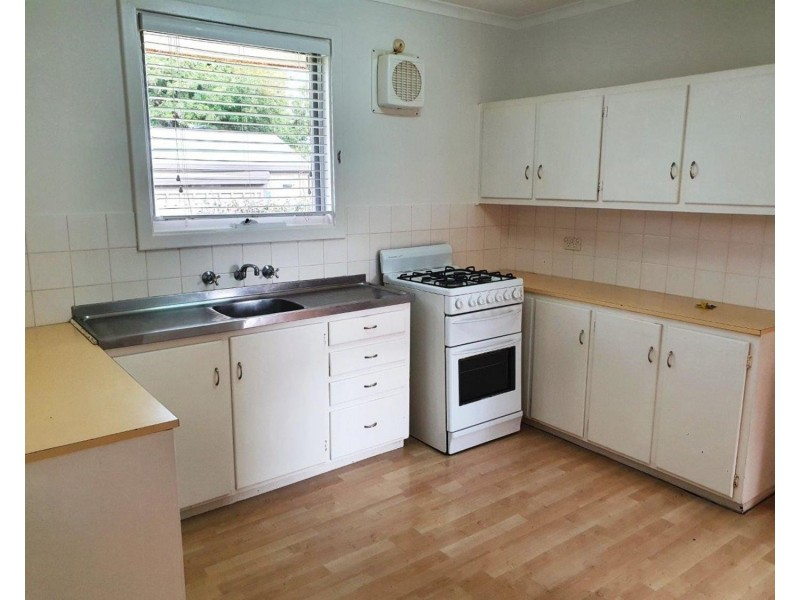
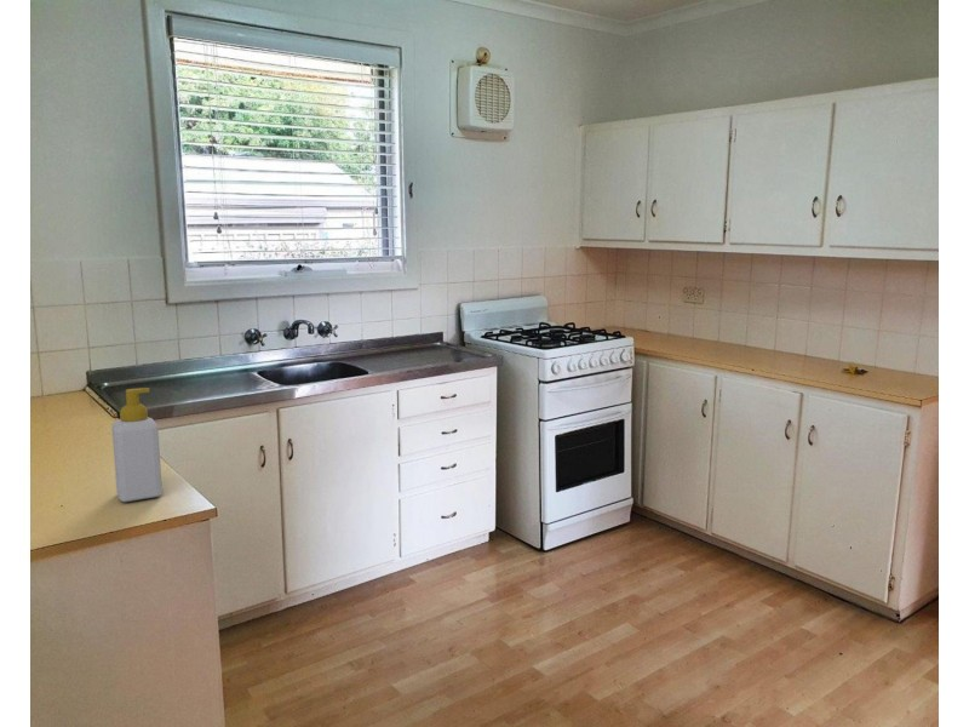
+ soap bottle (136, 442)
